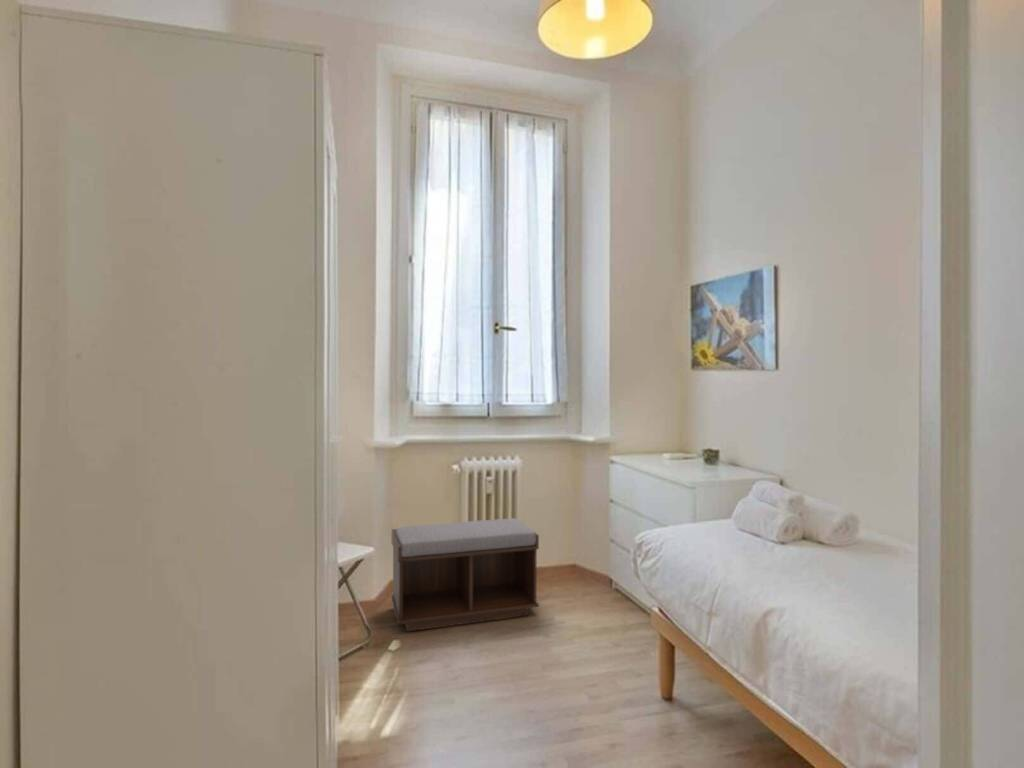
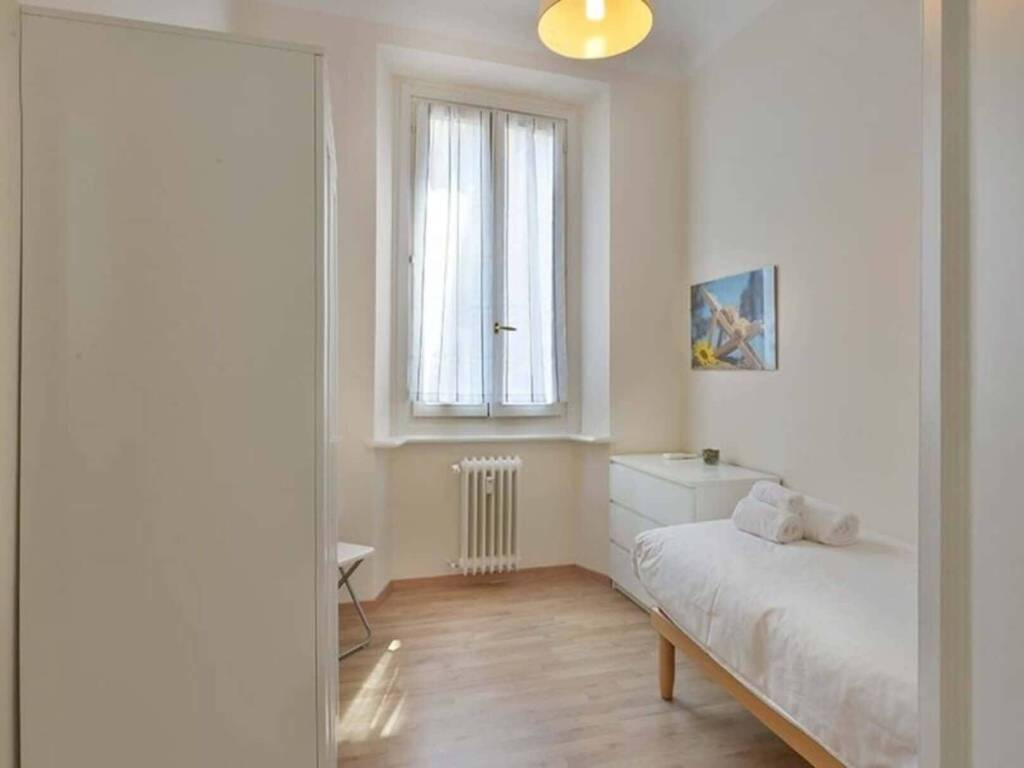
- bench (463, 569)
